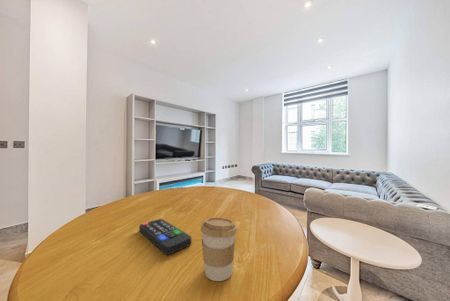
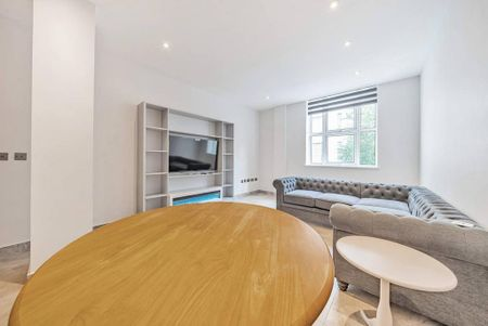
- remote control (163, 233)
- coffee cup (218, 245)
